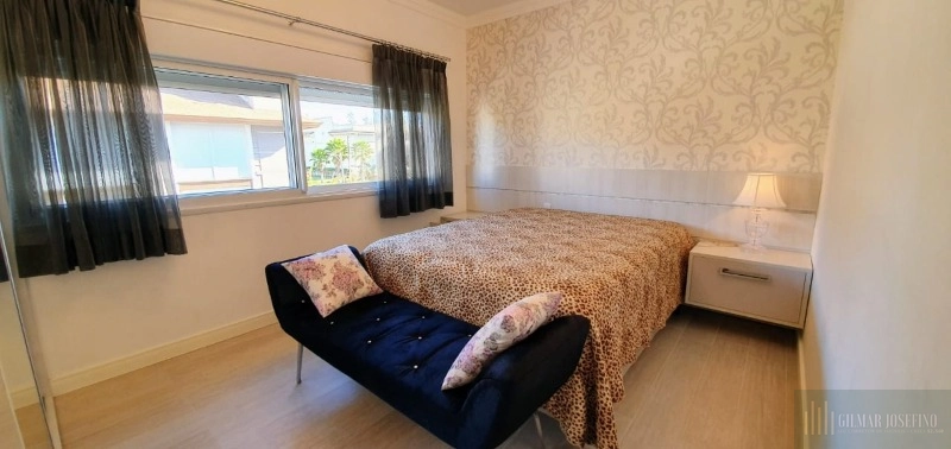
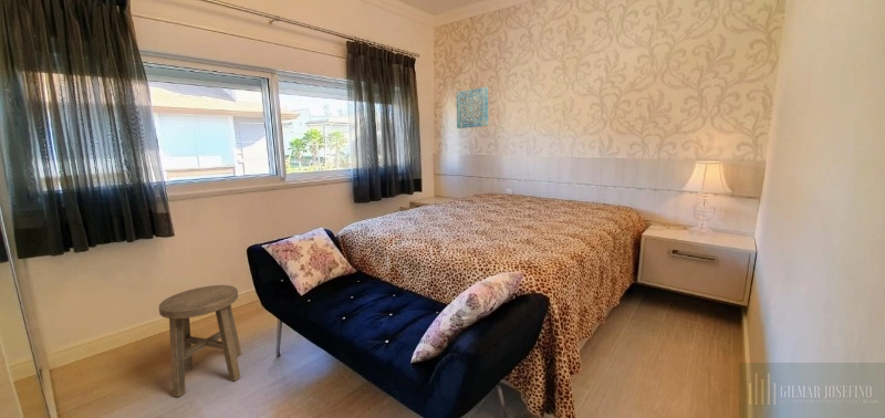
+ wall art (471, 108)
+ stool (205, 338)
